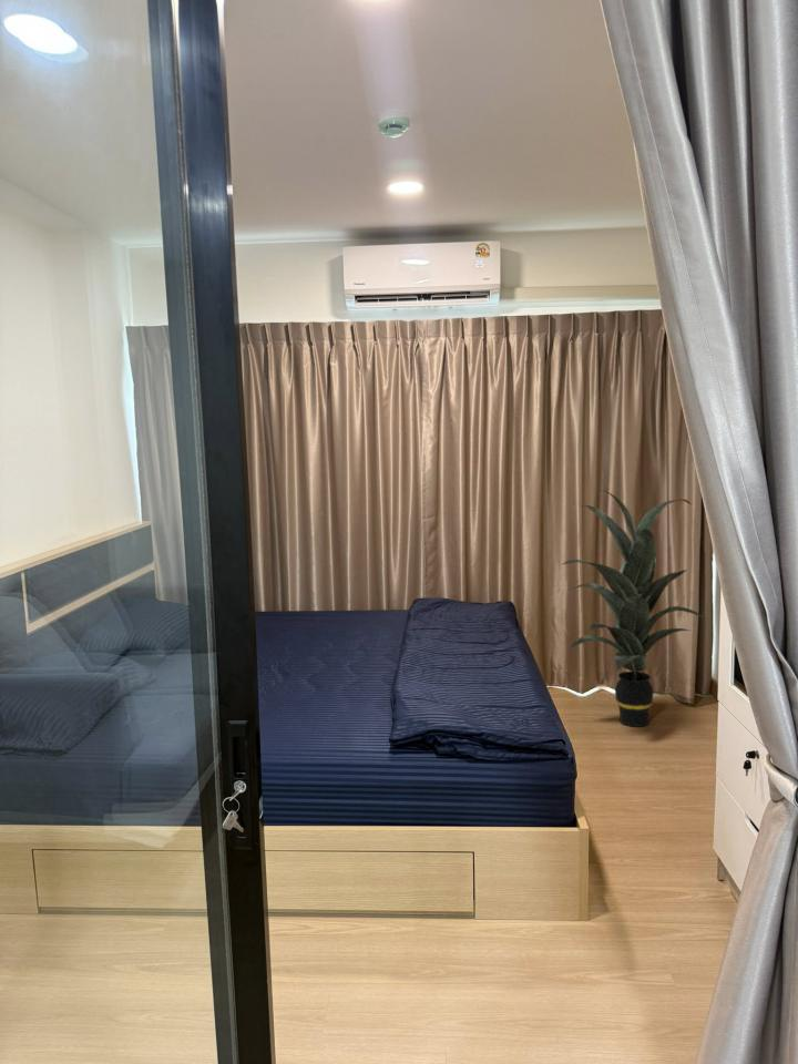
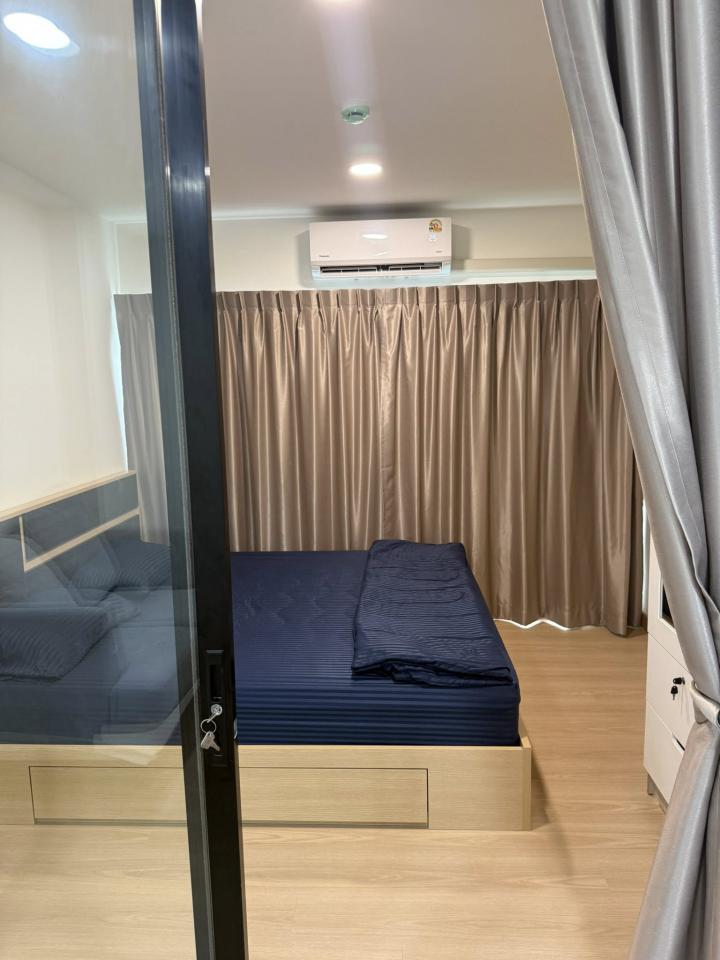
- indoor plant (625, 606)
